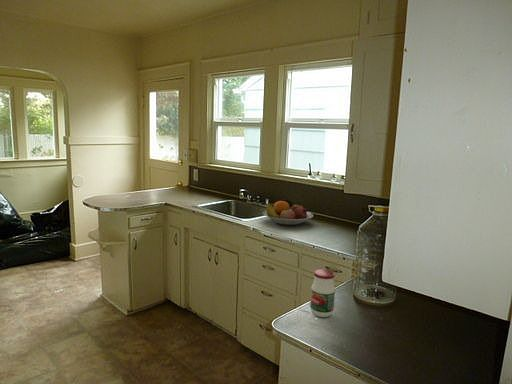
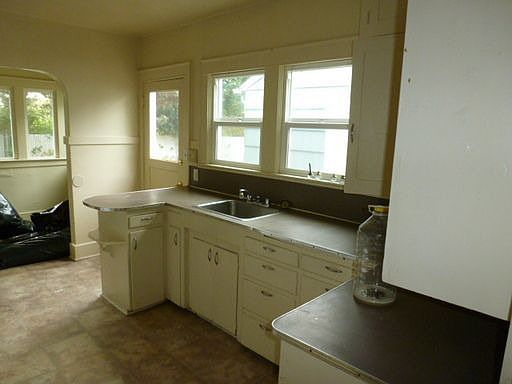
- fruit bowl (288, 211)
- jar (322, 293)
